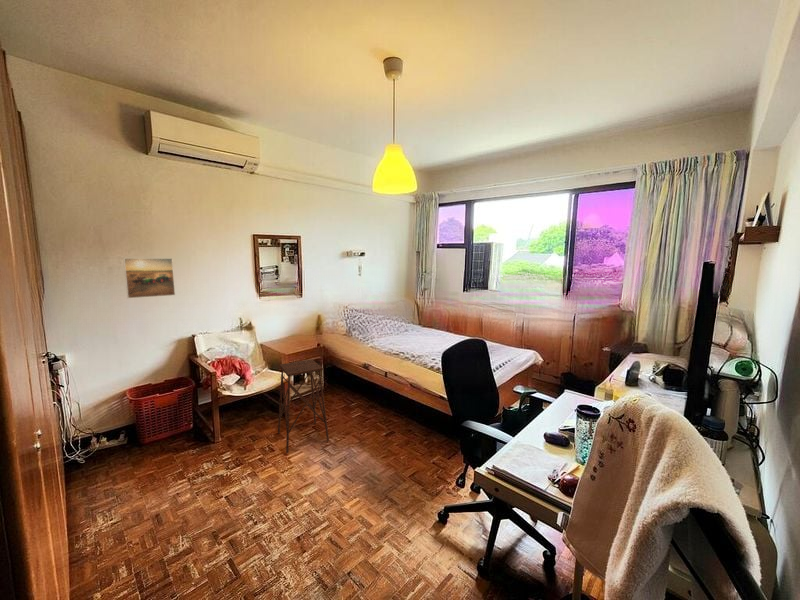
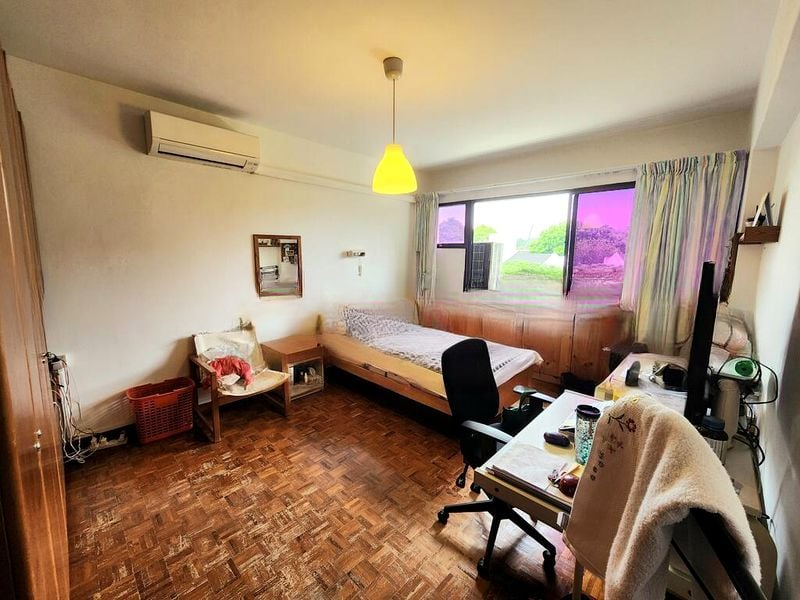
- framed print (150, 277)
- side table (303, 400)
